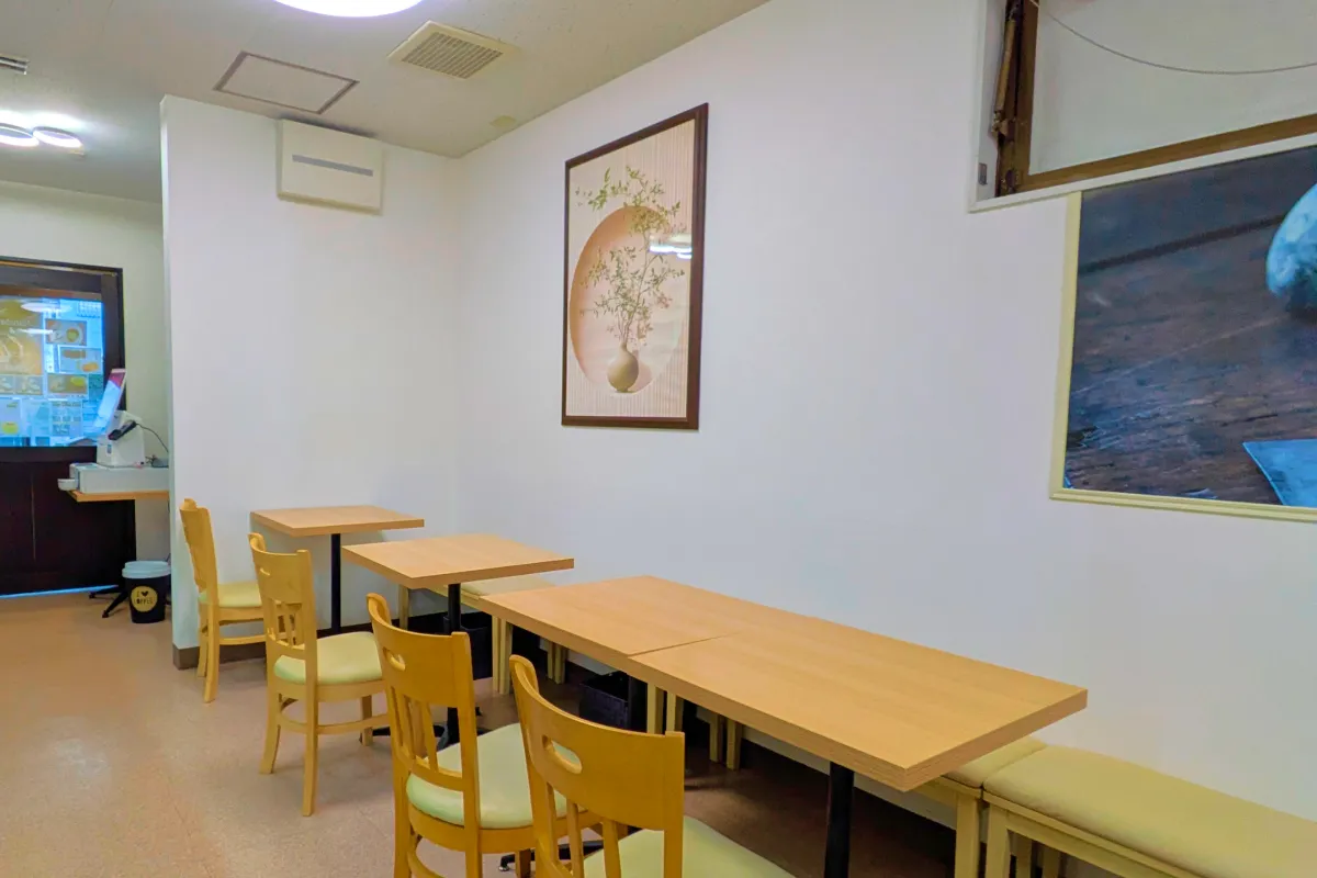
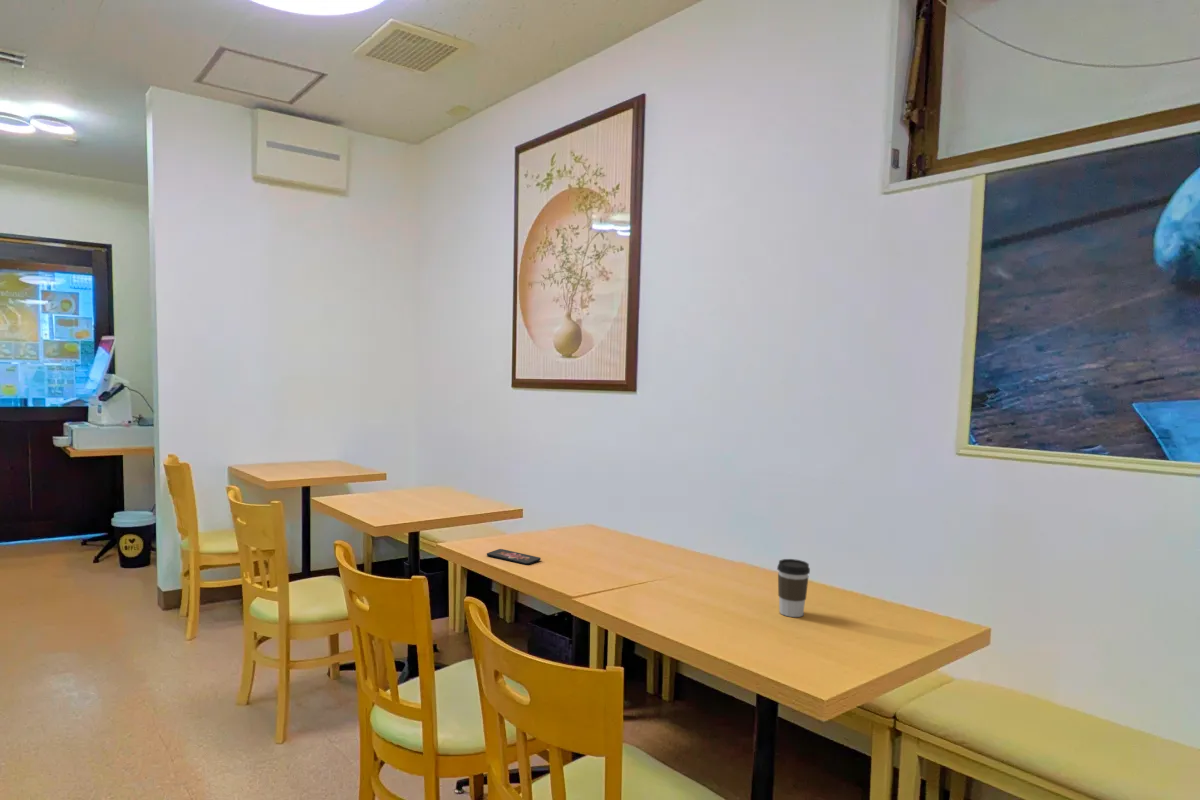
+ coffee cup (792, 588)
+ smartphone (513, 556)
